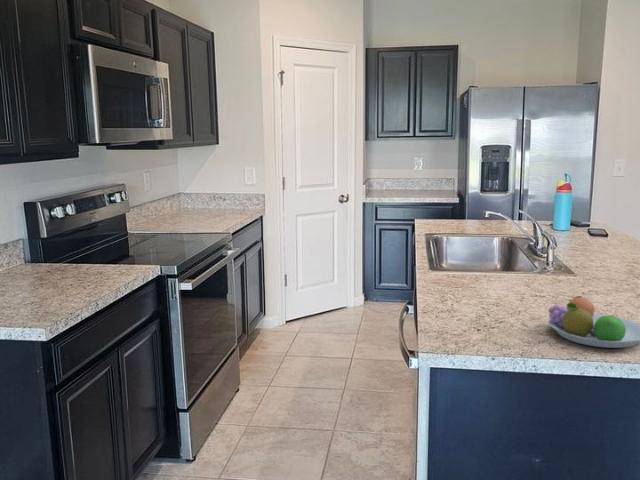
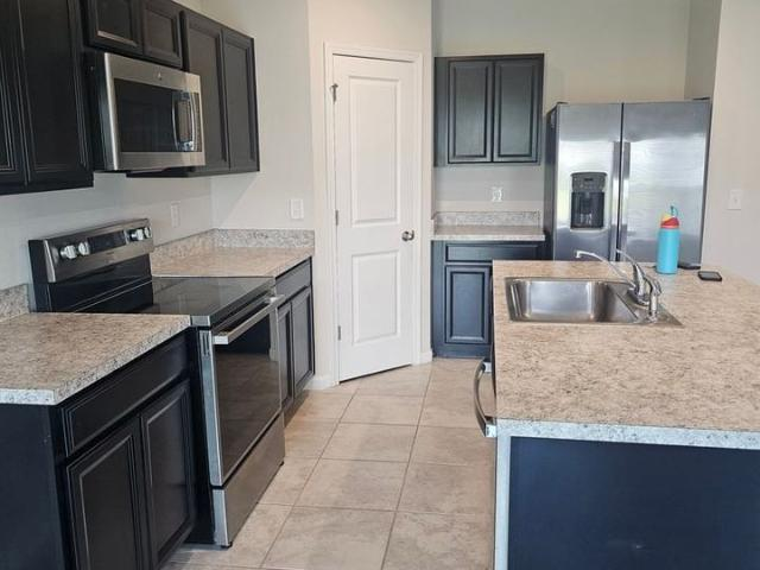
- fruit bowl (597, 318)
